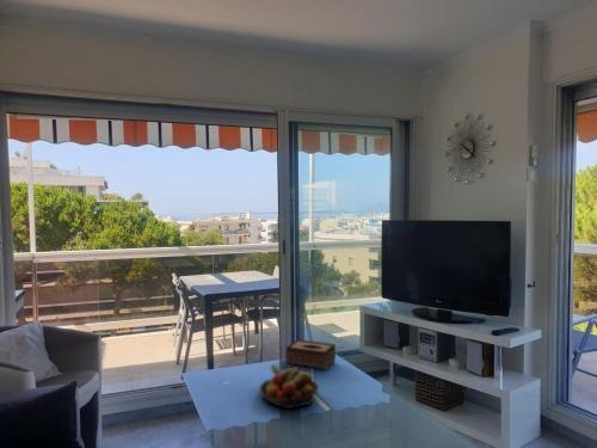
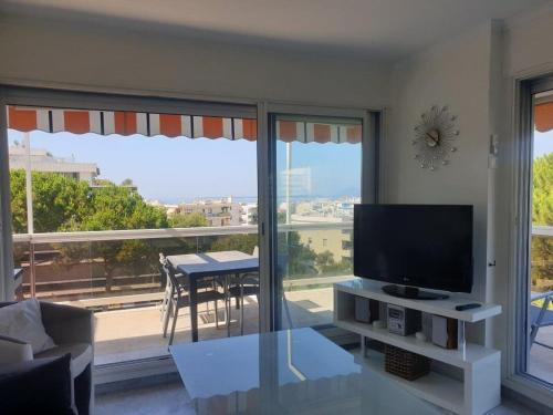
- fruit bowl (288, 383)
- tissue box (310, 354)
